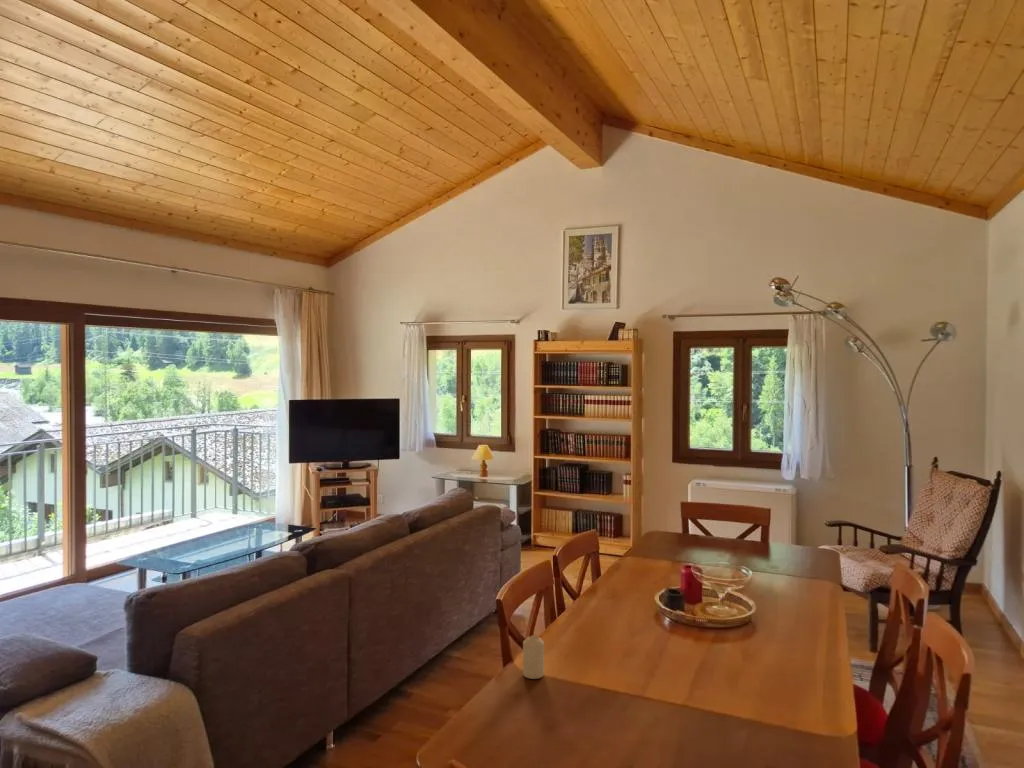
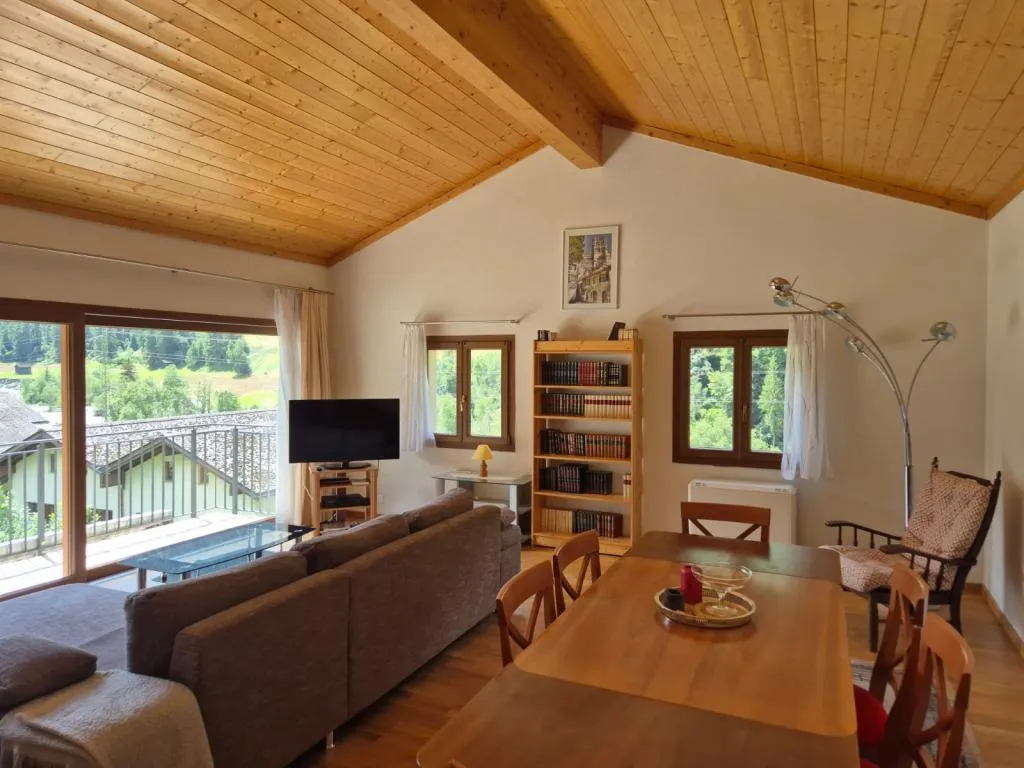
- candle (533, 655)
